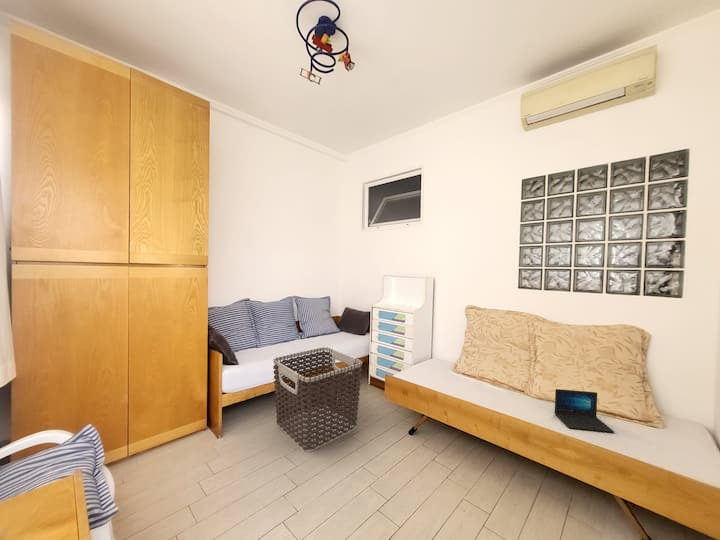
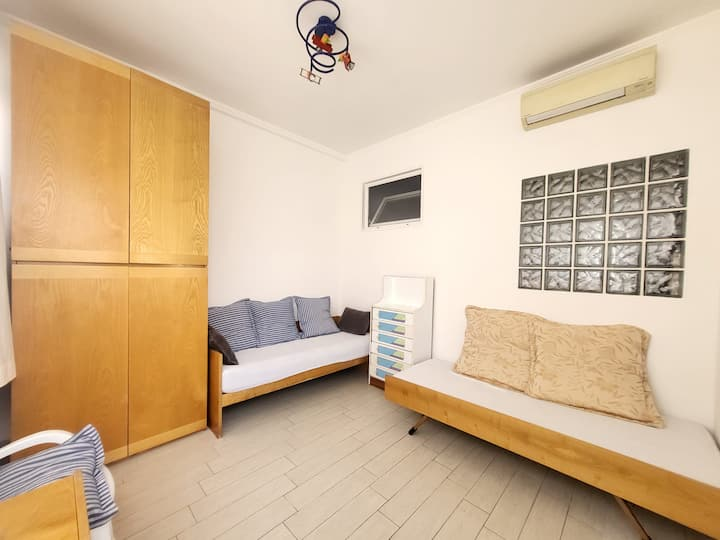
- laptop (582, 409)
- clothes hamper (317, 393)
